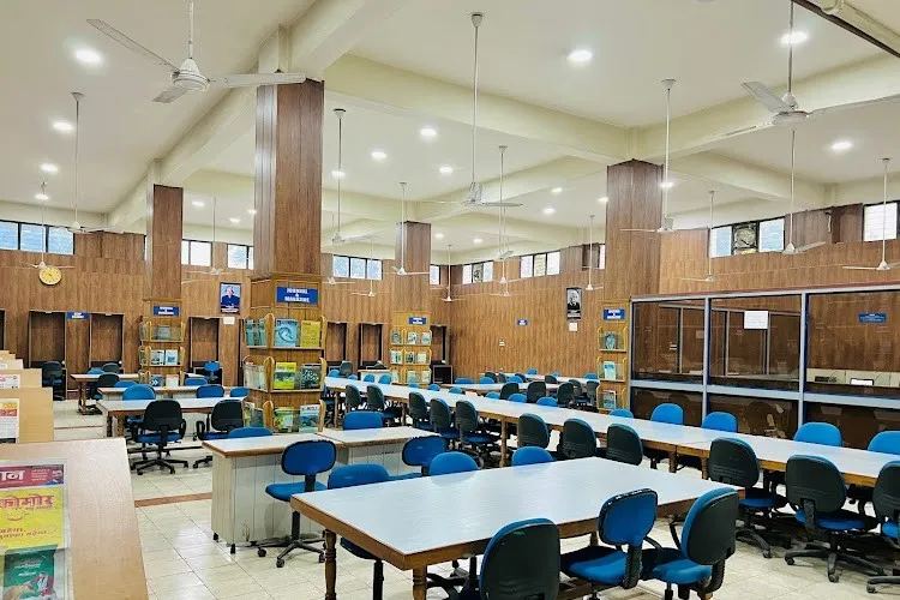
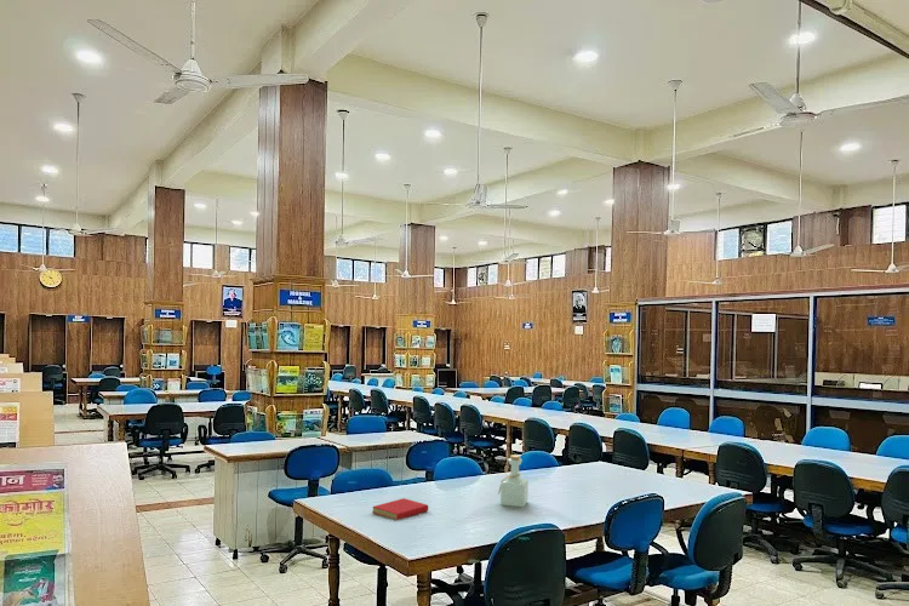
+ bottle (511, 479)
+ book (400, 508)
